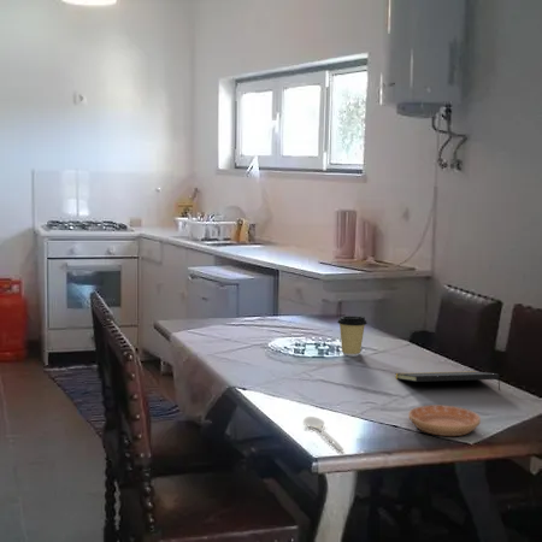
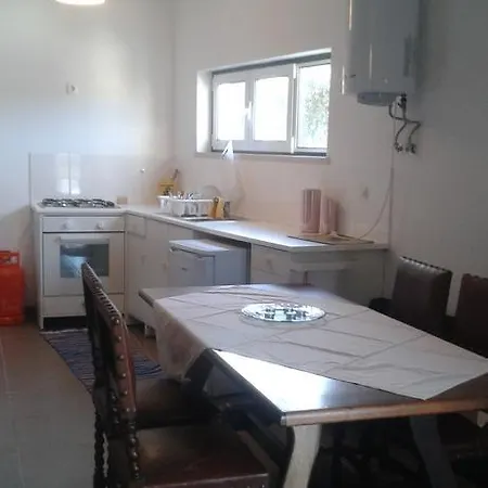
- stirrer (324, 432)
- coffee cup (352, 335)
- saucer (443, 420)
- notepad (444, 376)
